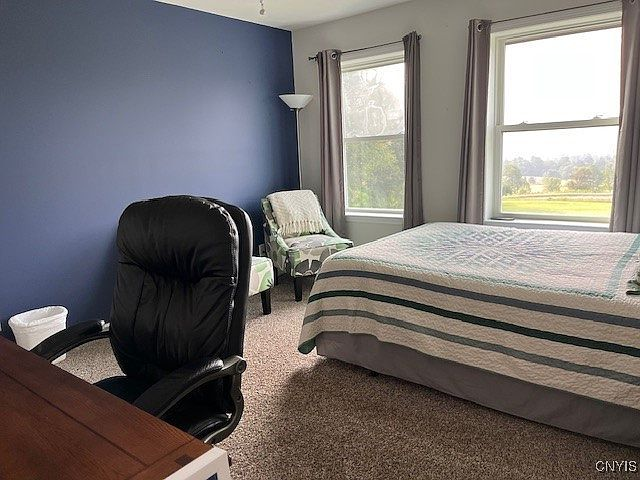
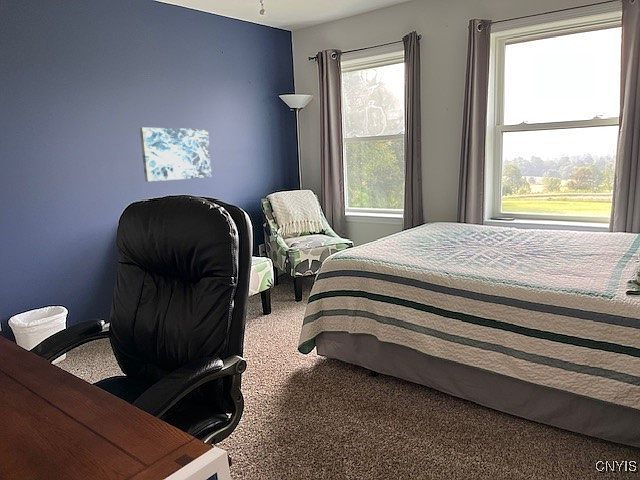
+ wall art (177, 154)
